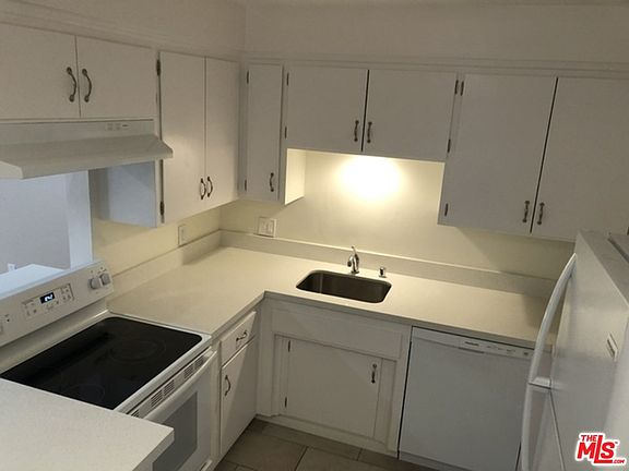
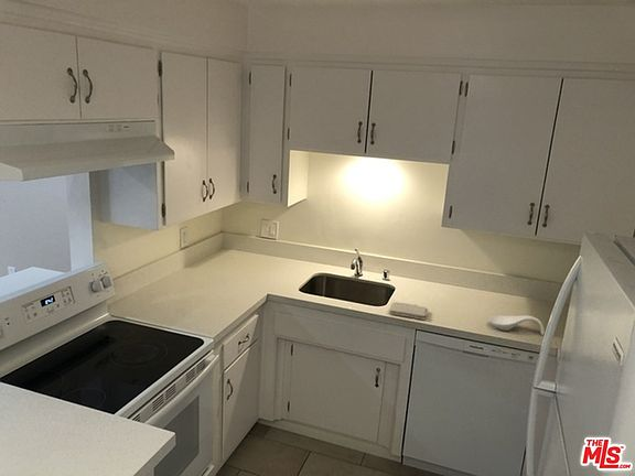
+ spoon rest (516, 322)
+ washcloth (408, 310)
